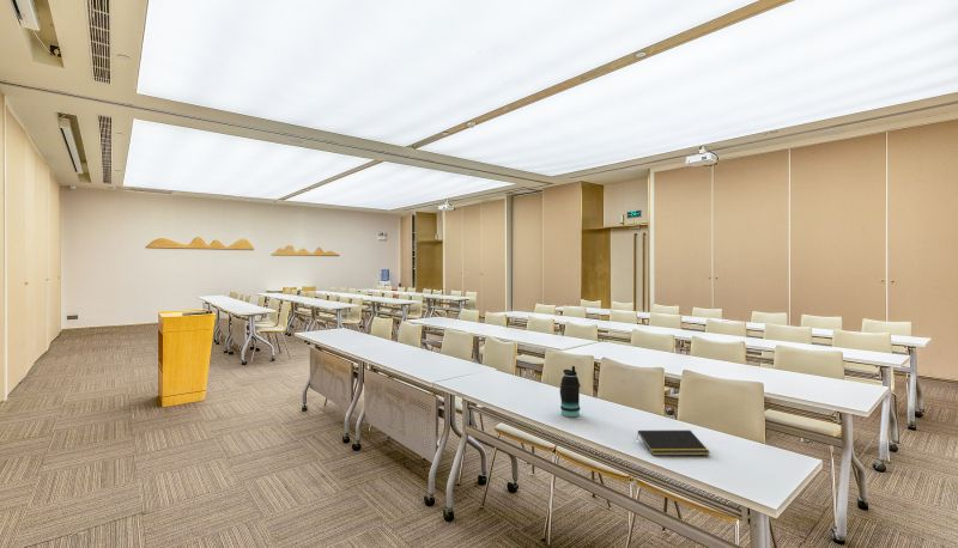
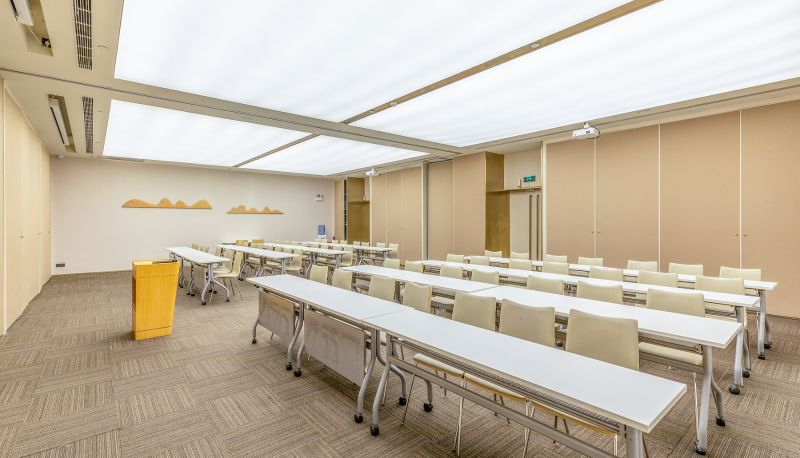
- bottle (568, 388)
- notepad (672, 442)
